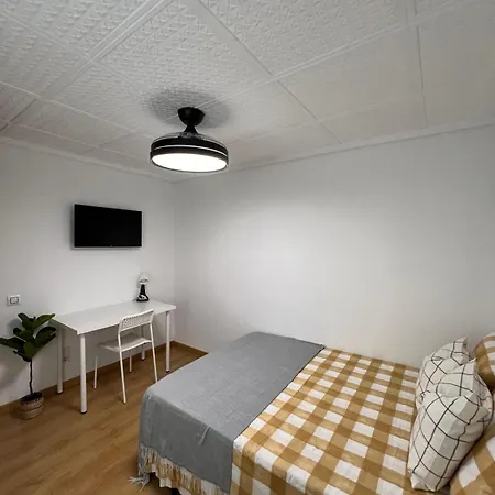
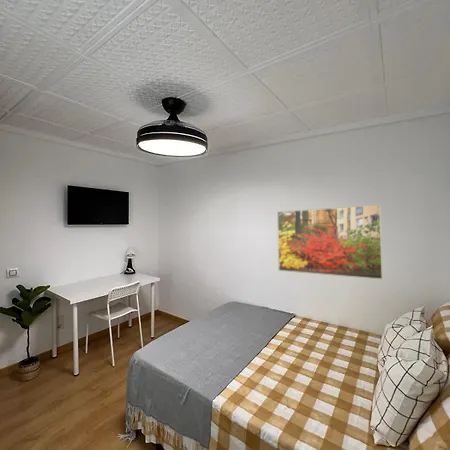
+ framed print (324, 241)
